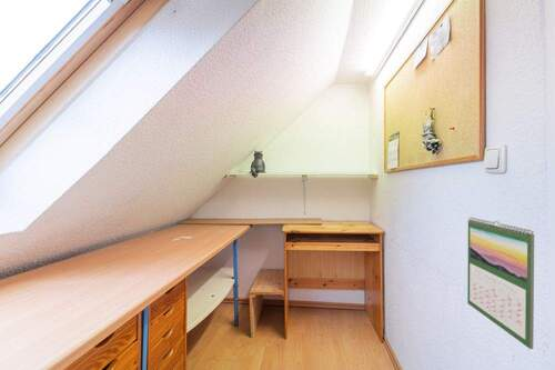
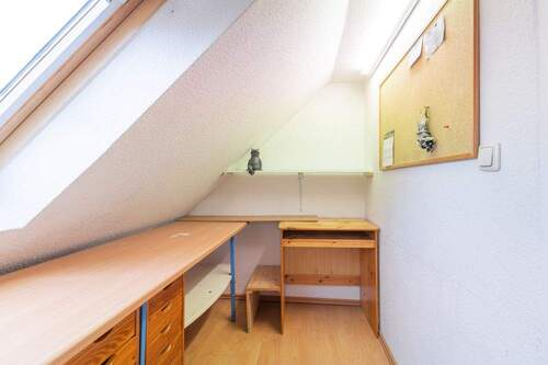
- calendar (495, 271)
